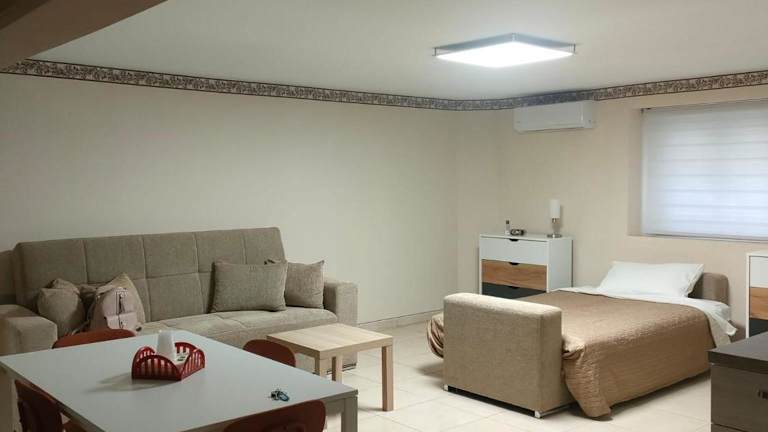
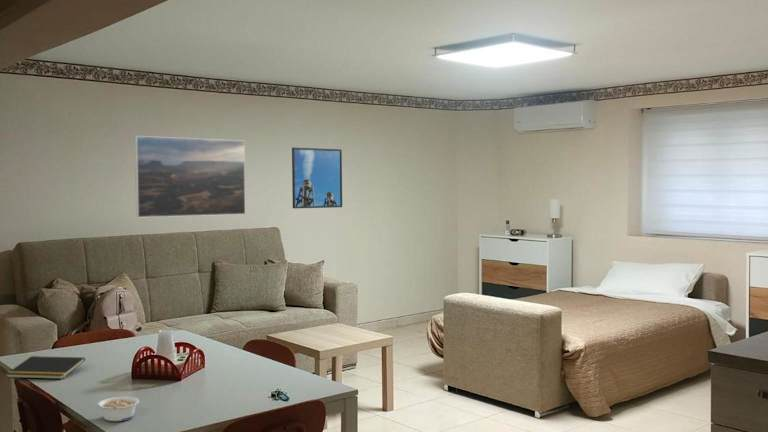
+ notepad (46, 367)
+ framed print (317, 178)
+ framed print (192, 177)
+ legume (119, 408)
